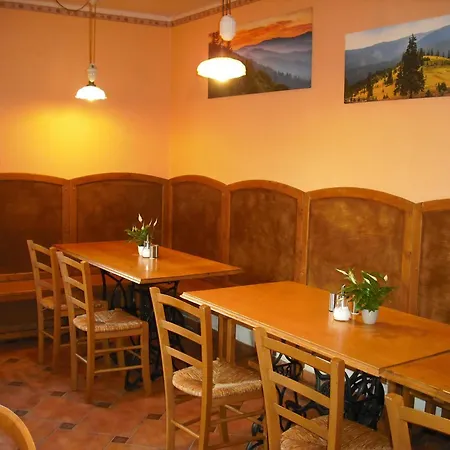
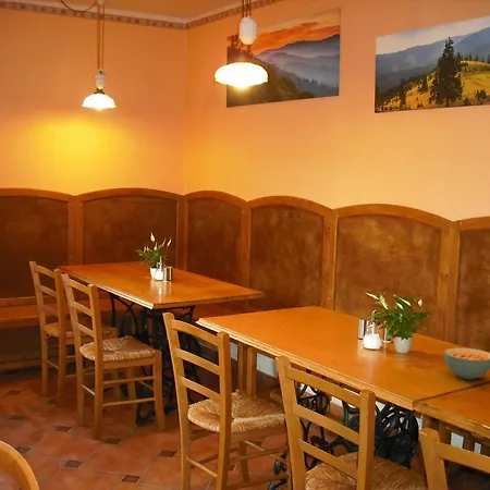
+ cereal bowl (468, 365)
